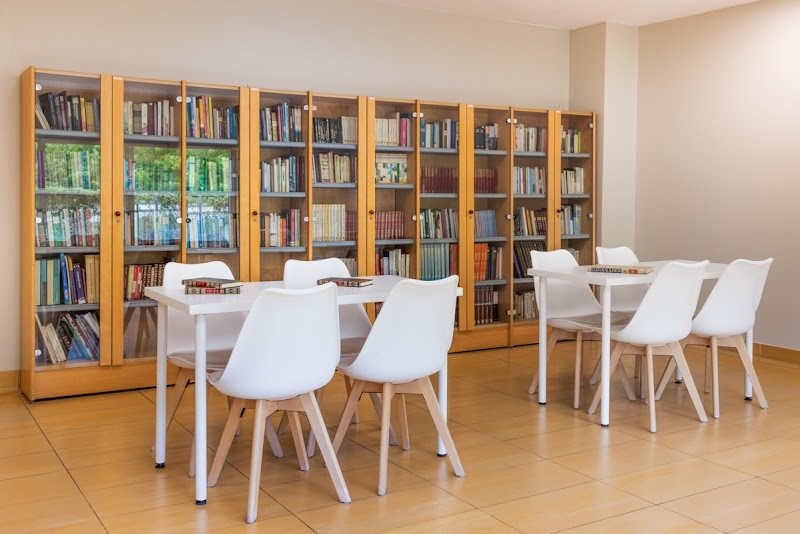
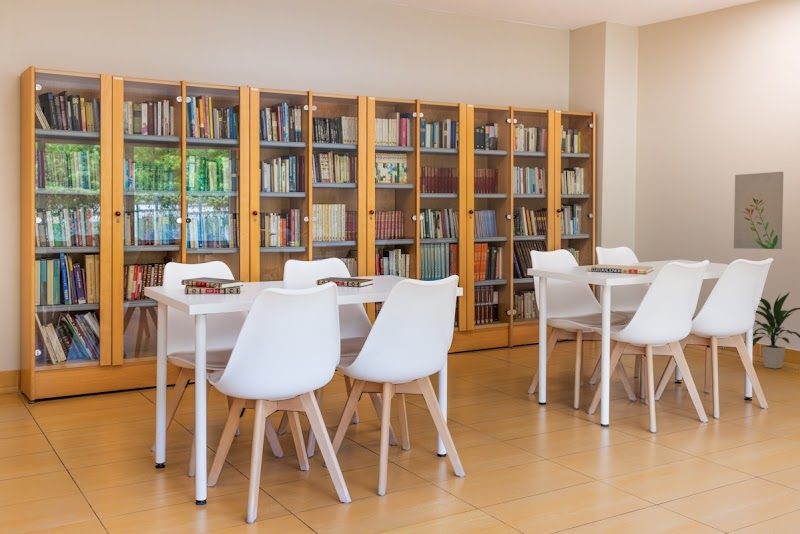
+ wall art (757, 211)
+ indoor plant (771, 328)
